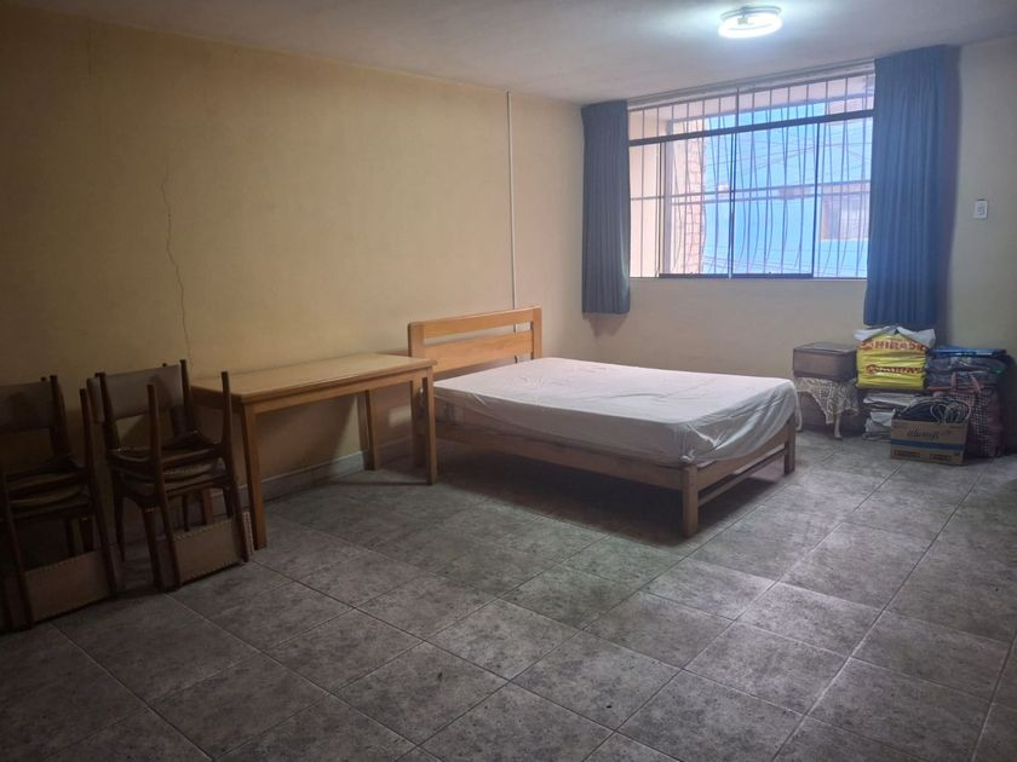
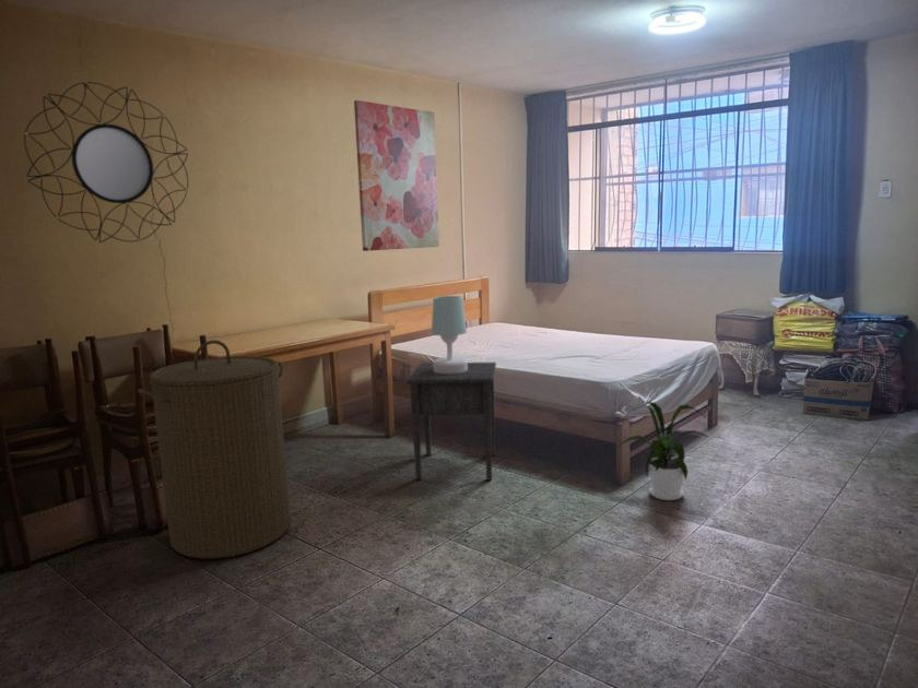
+ laundry hamper (222, 438)
+ table lamp (448, 333)
+ house plant (666, 447)
+ wall art (399, 178)
+ home mirror (114, 164)
+ nightstand (455, 414)
